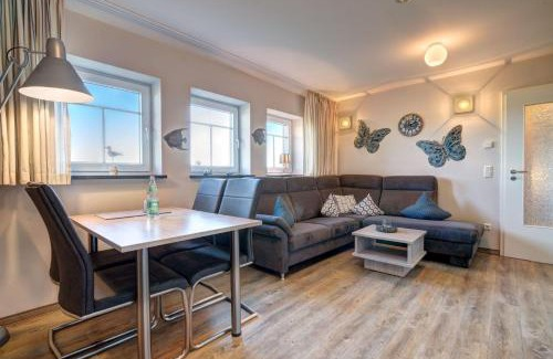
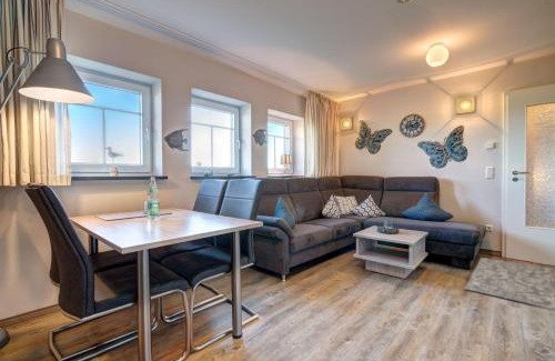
+ rug (512, 278)
